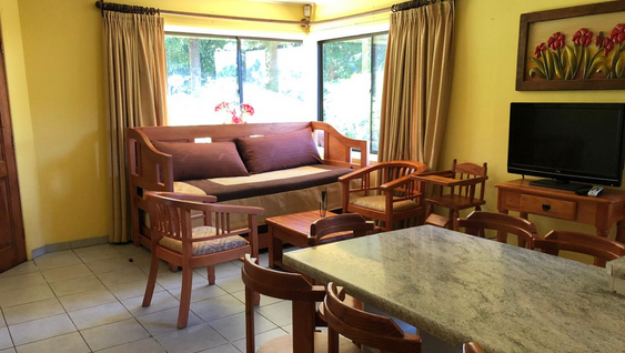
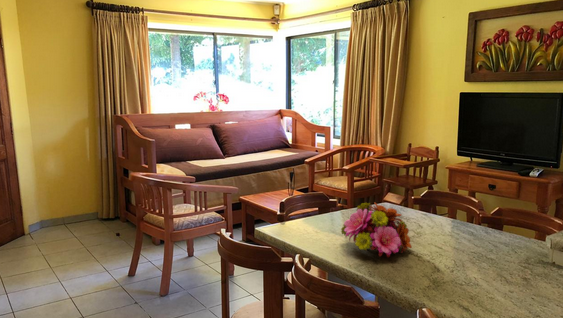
+ flower bouquet (374, 227)
